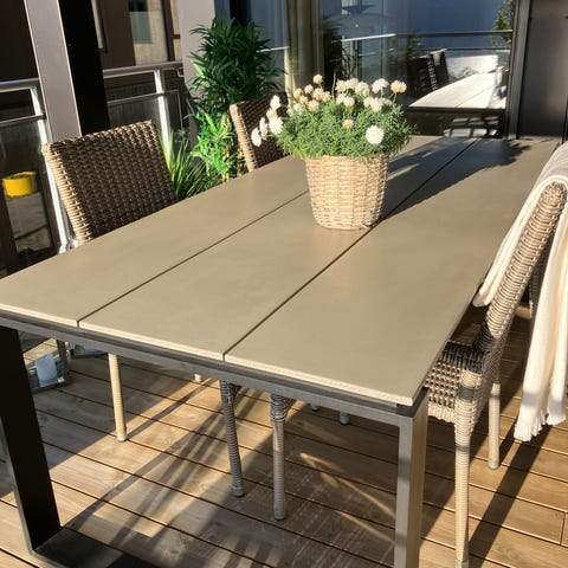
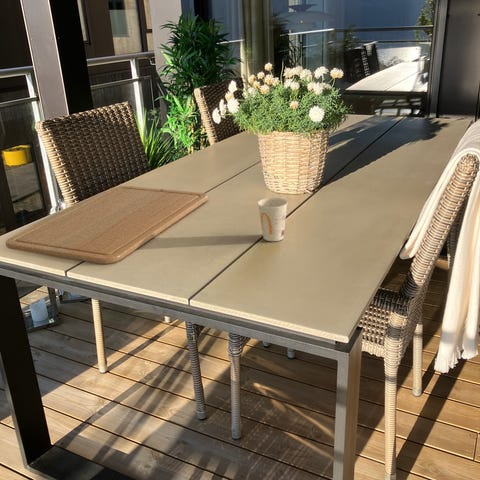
+ cup (273, 220)
+ chopping board (116, 217)
